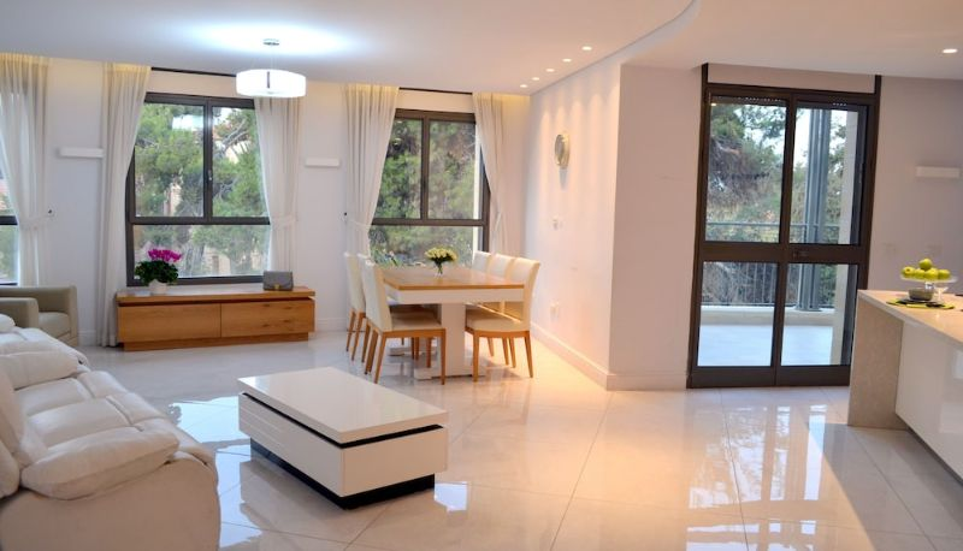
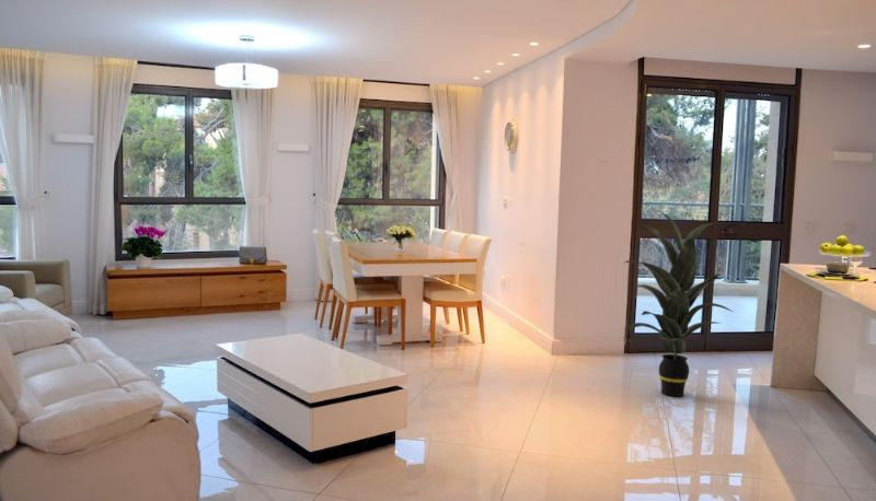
+ indoor plant (670, 302)
